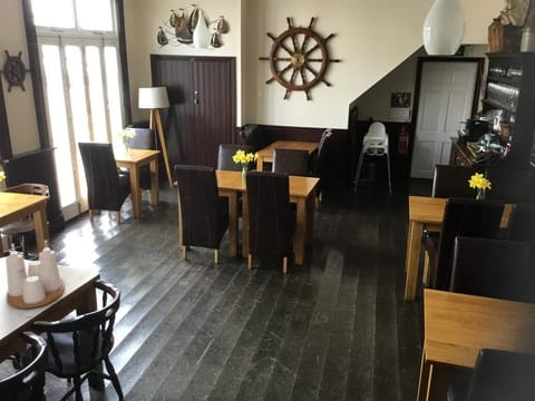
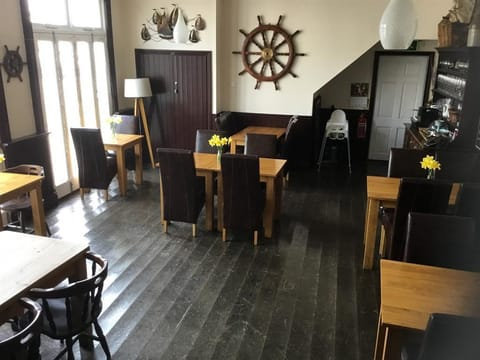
- condiment set (32, 267)
